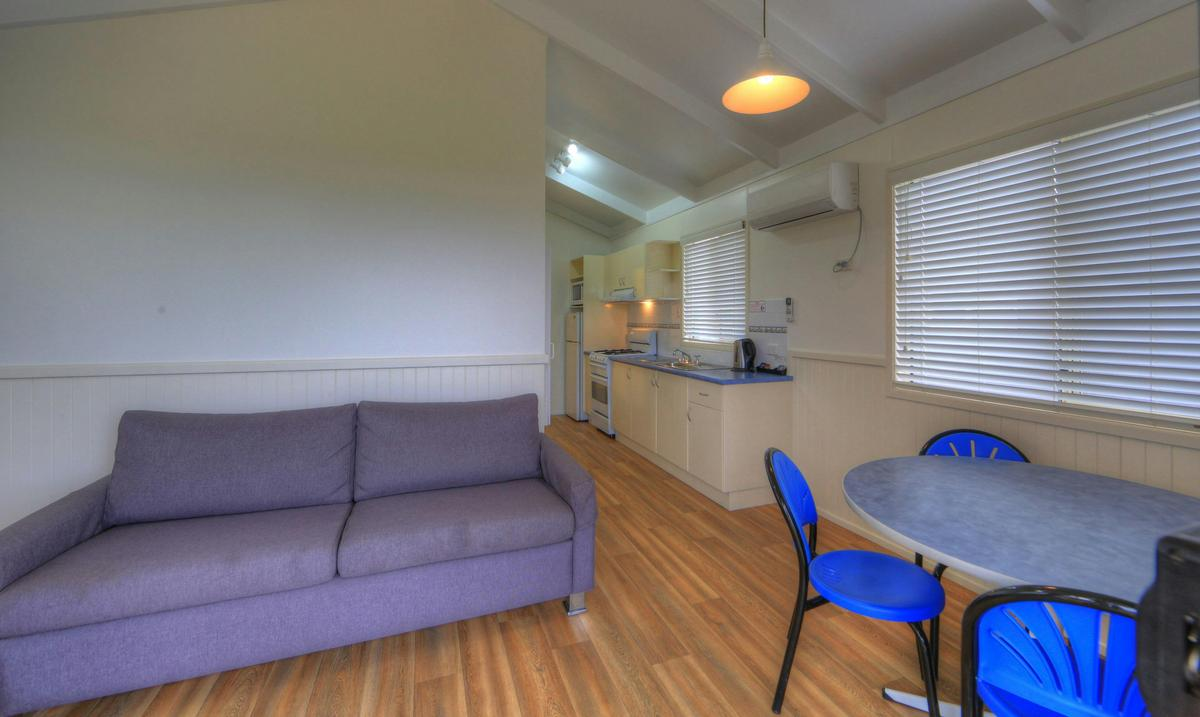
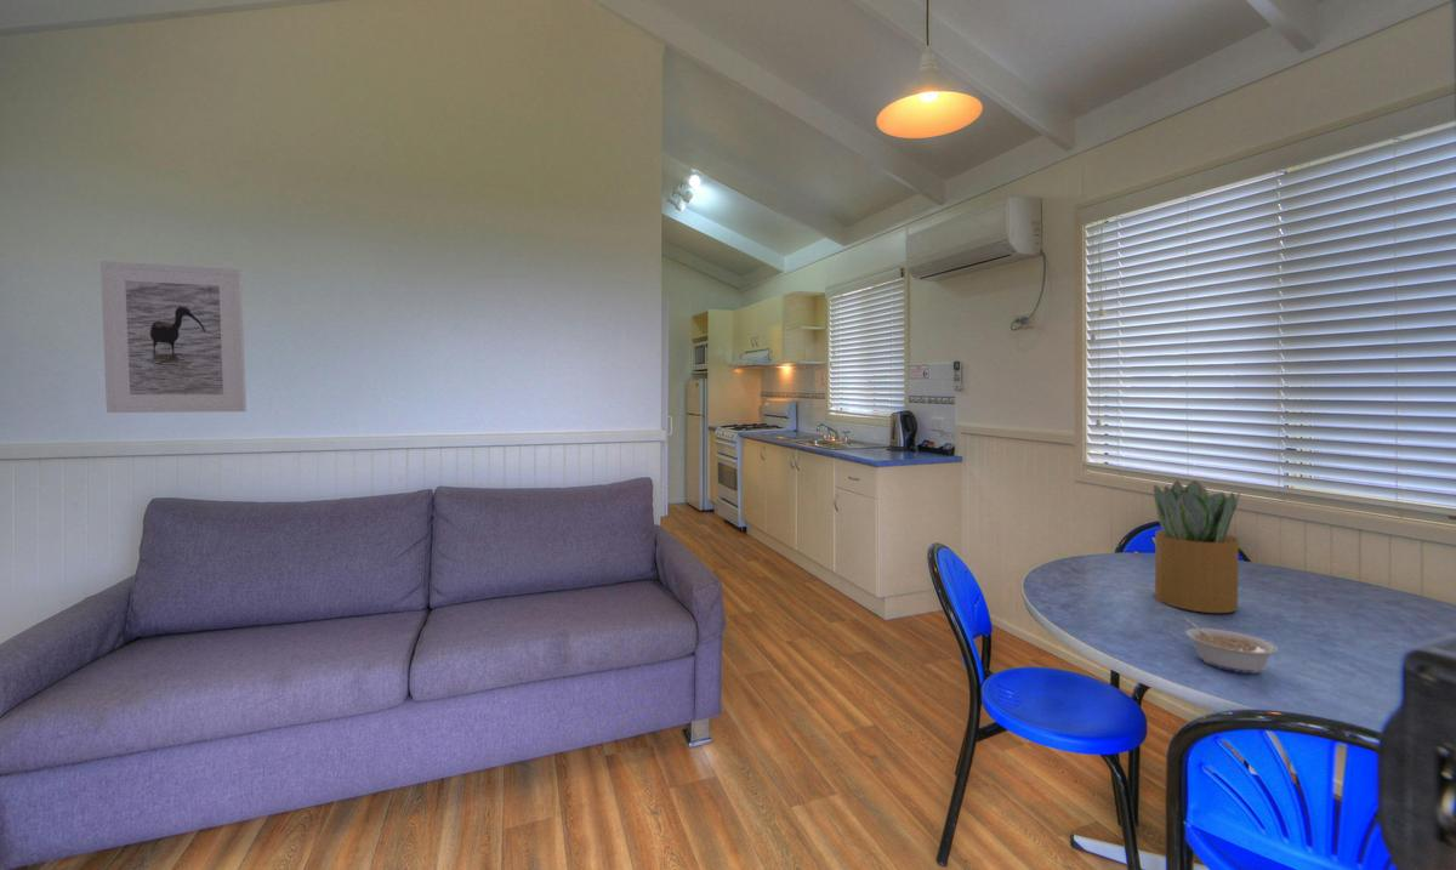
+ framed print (176, 339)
+ legume (1225, 648)
+ potted plant (1193, 542)
